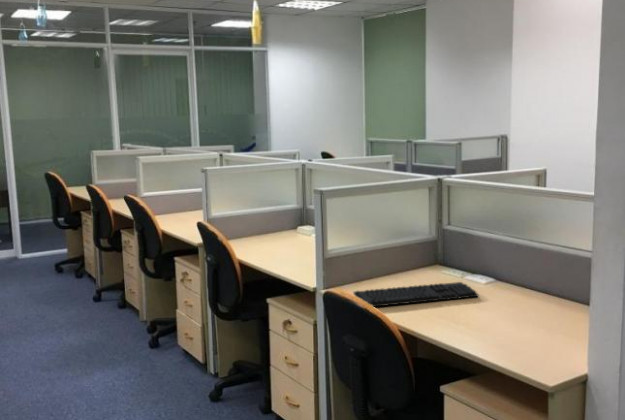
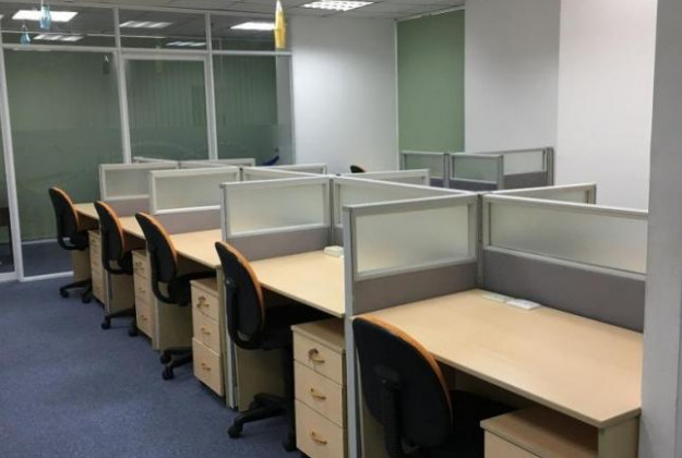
- keyboard (415, 293)
